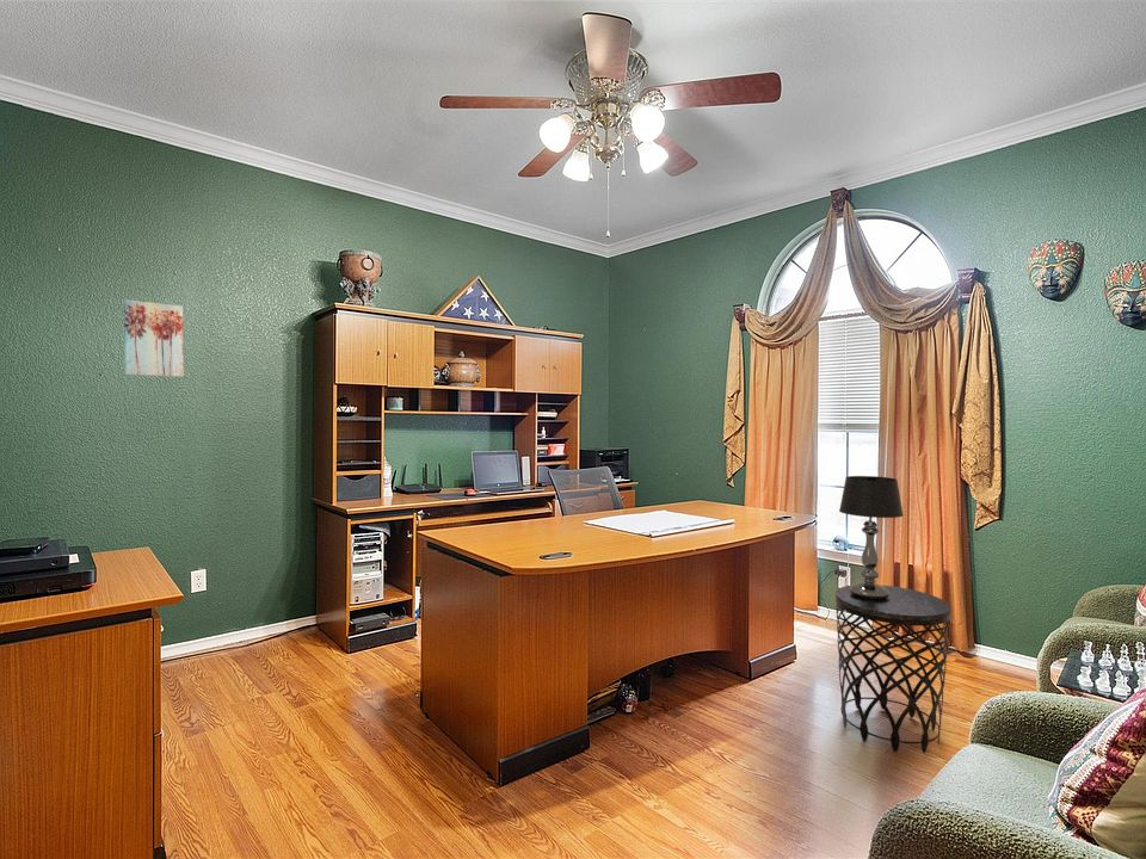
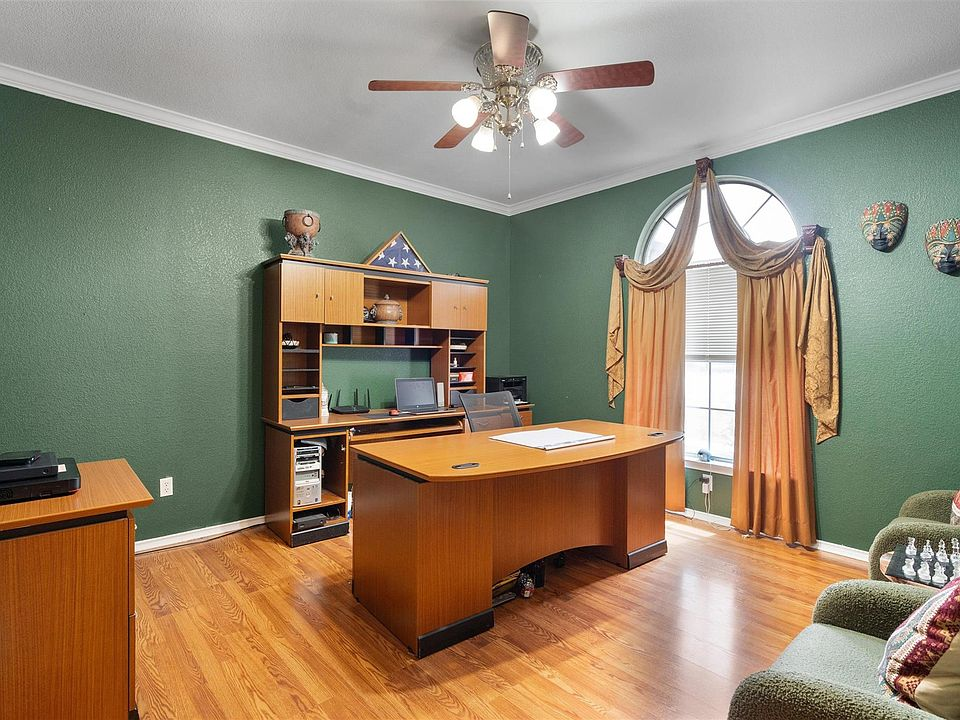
- table lamp (869, 536)
- wall art (154, 339)
- side table (889, 663)
